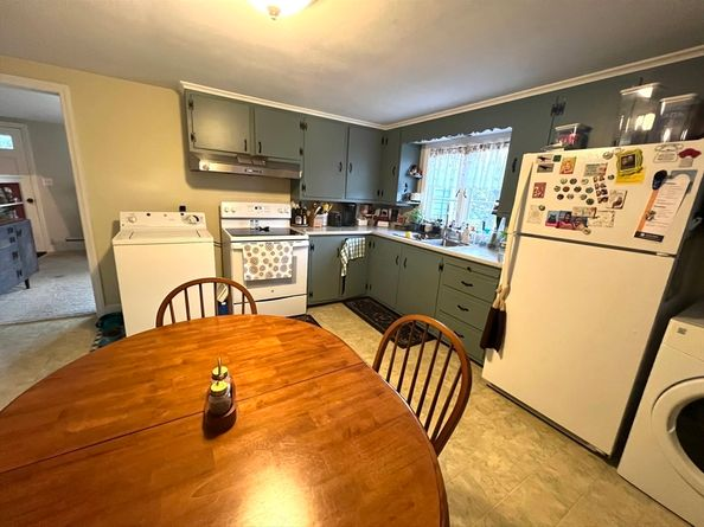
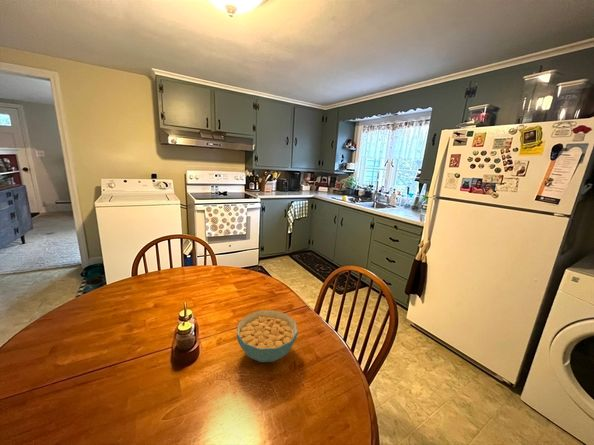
+ cereal bowl (267, 340)
